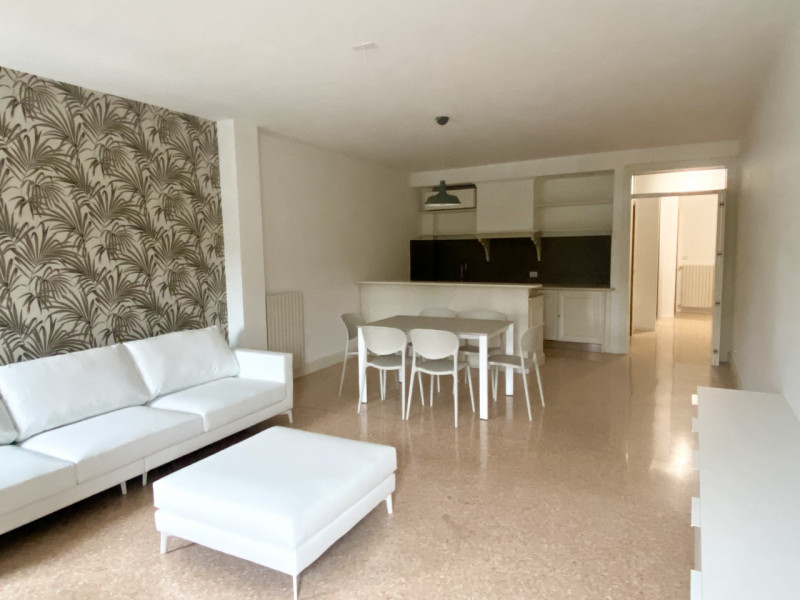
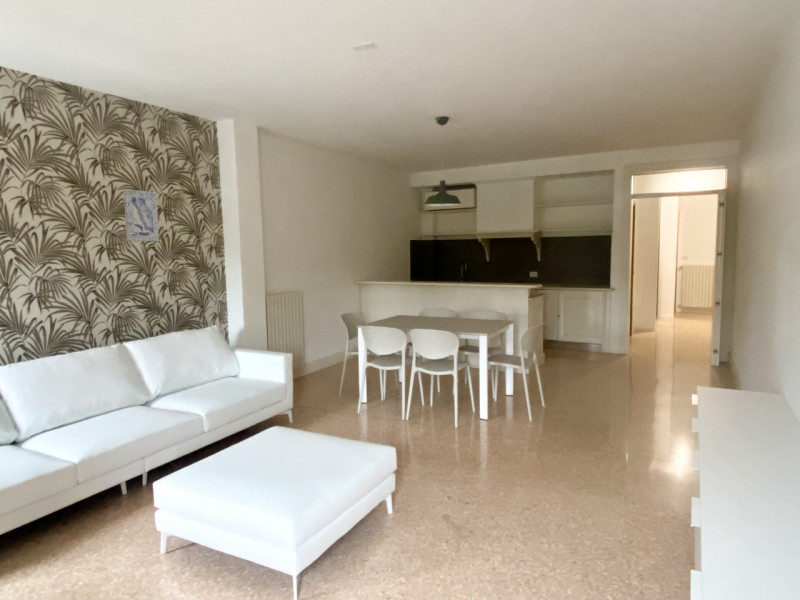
+ wall art (141, 215)
